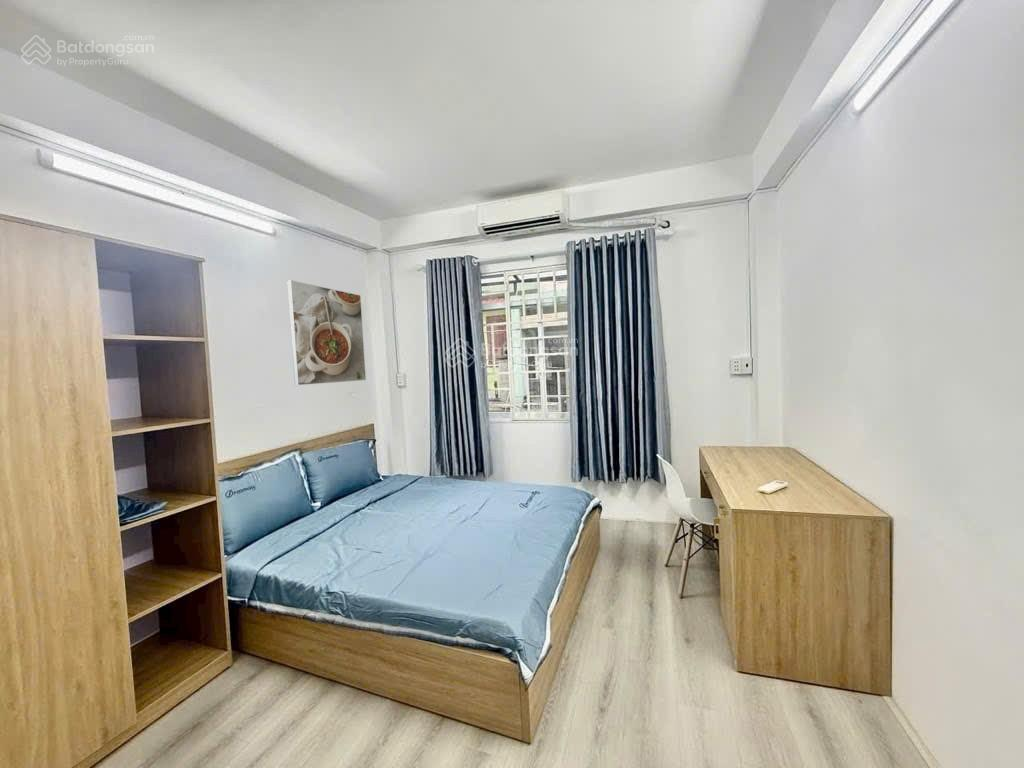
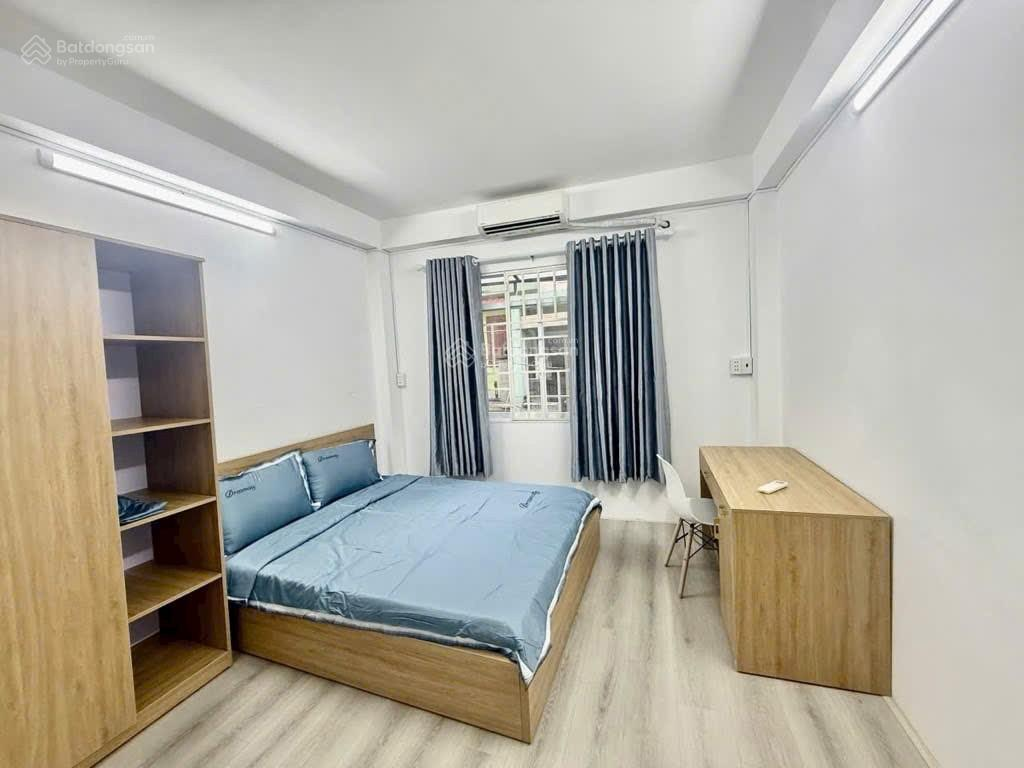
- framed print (331, 335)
